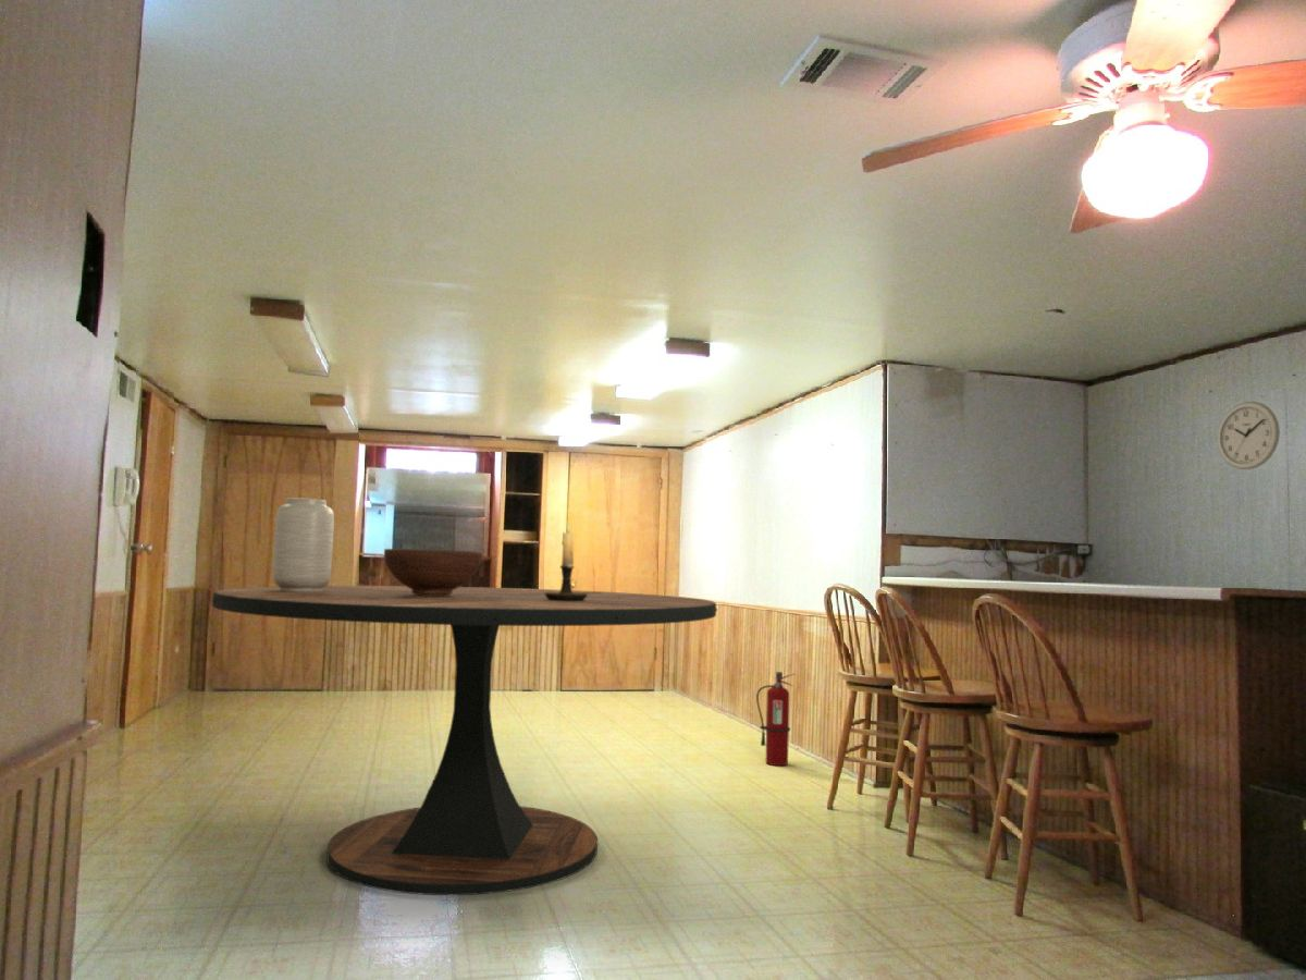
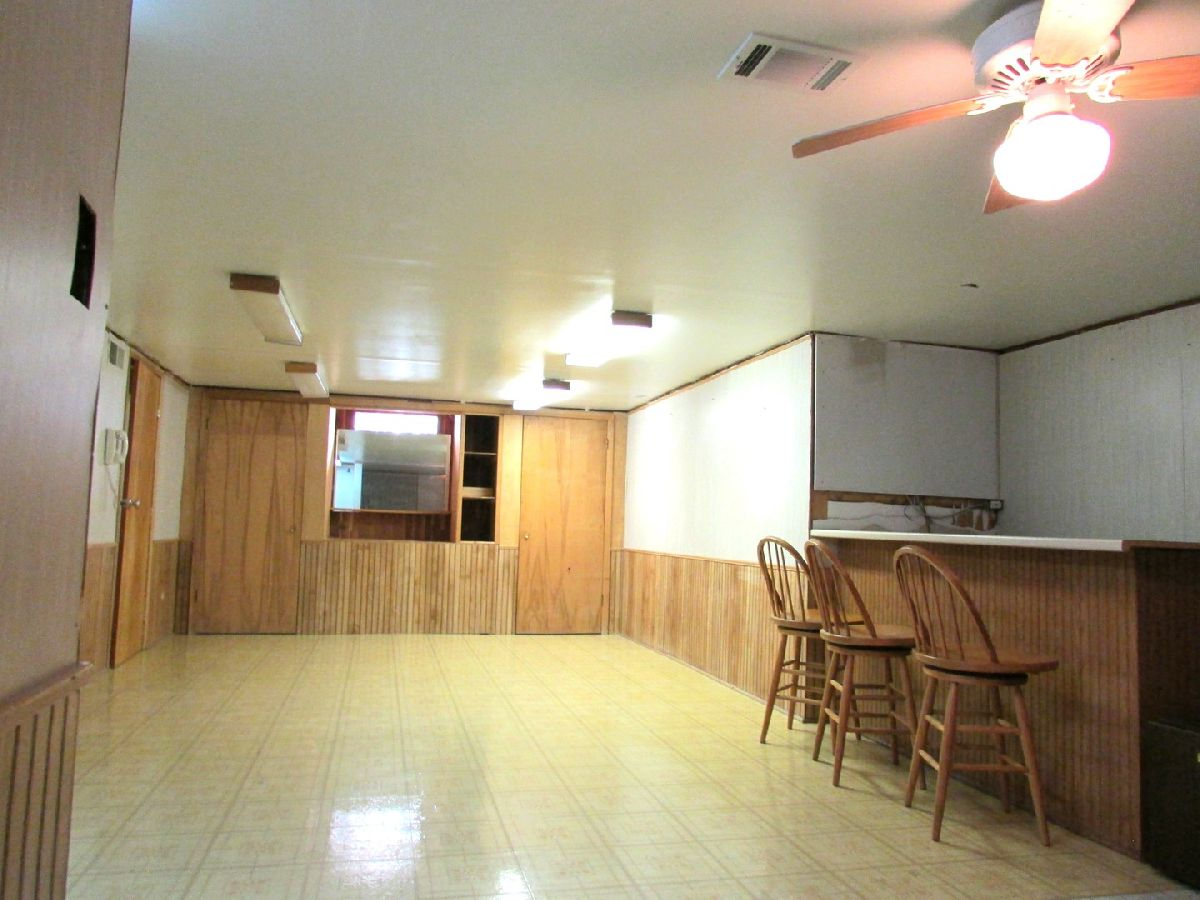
- fire extinguisher (775, 718)
- fruit bowl (432, 572)
- candle holder (567, 560)
- vase (304, 544)
- dining table (471, 720)
- wall clock (1246, 434)
